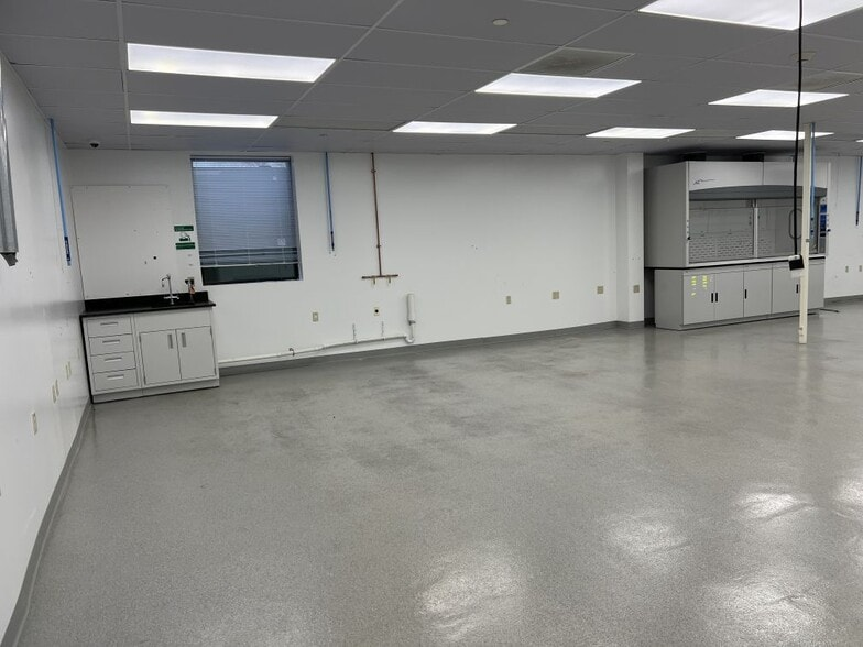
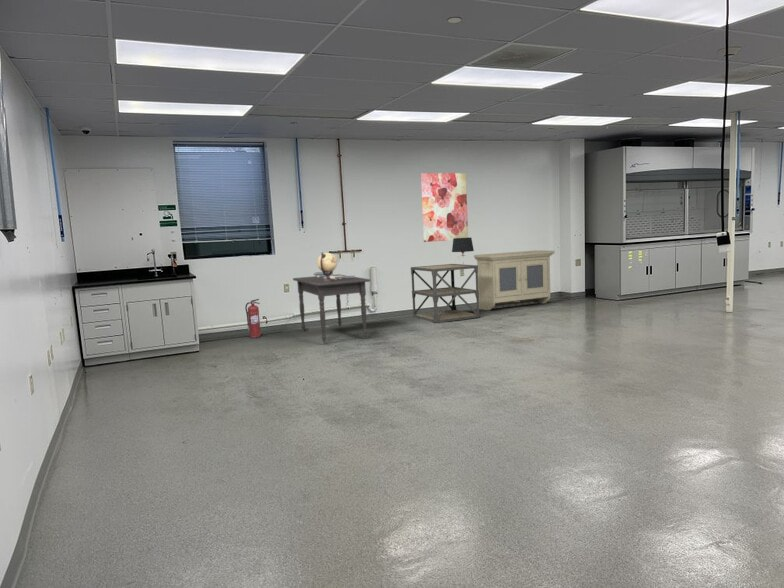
+ wall art (445, 207)
+ shelving unit (444, 291)
+ storage cabinet (515, 279)
+ fire extinguisher (253, 318)
+ table lamp (462, 251)
+ desk (330, 293)
